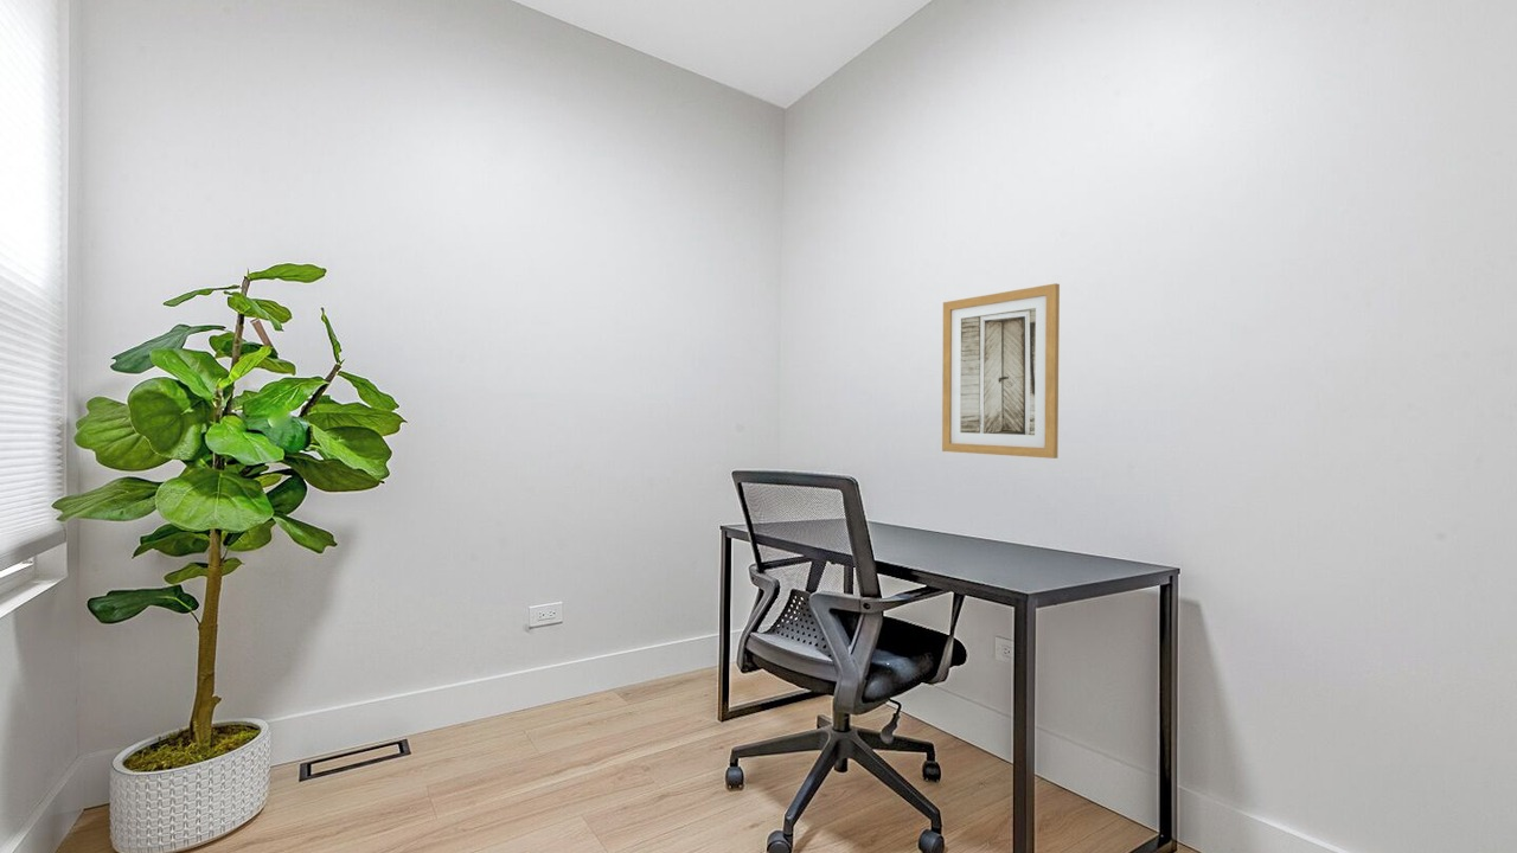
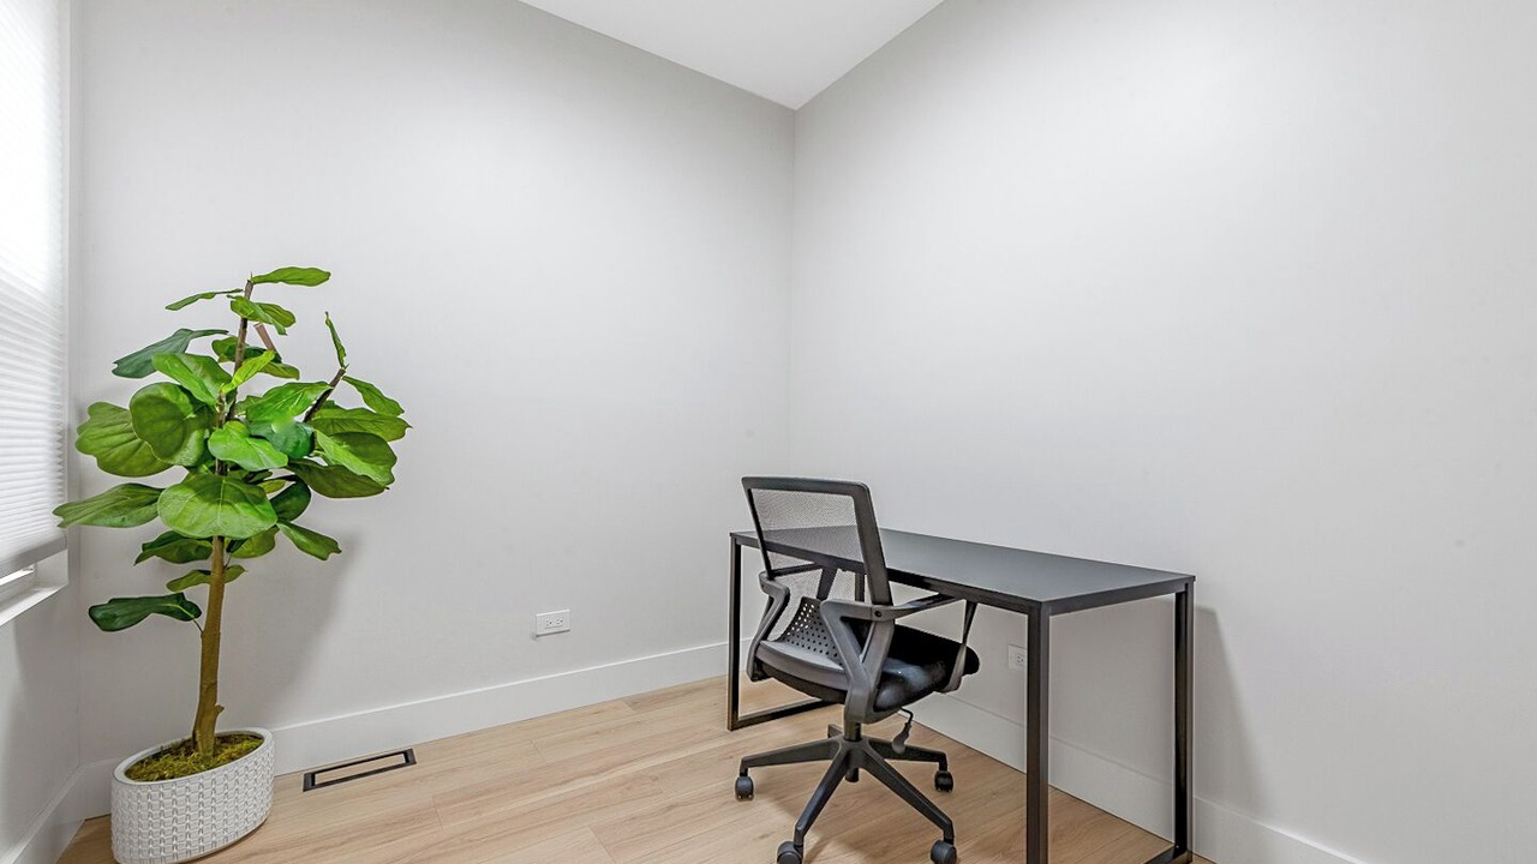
- wall art (996, 374)
